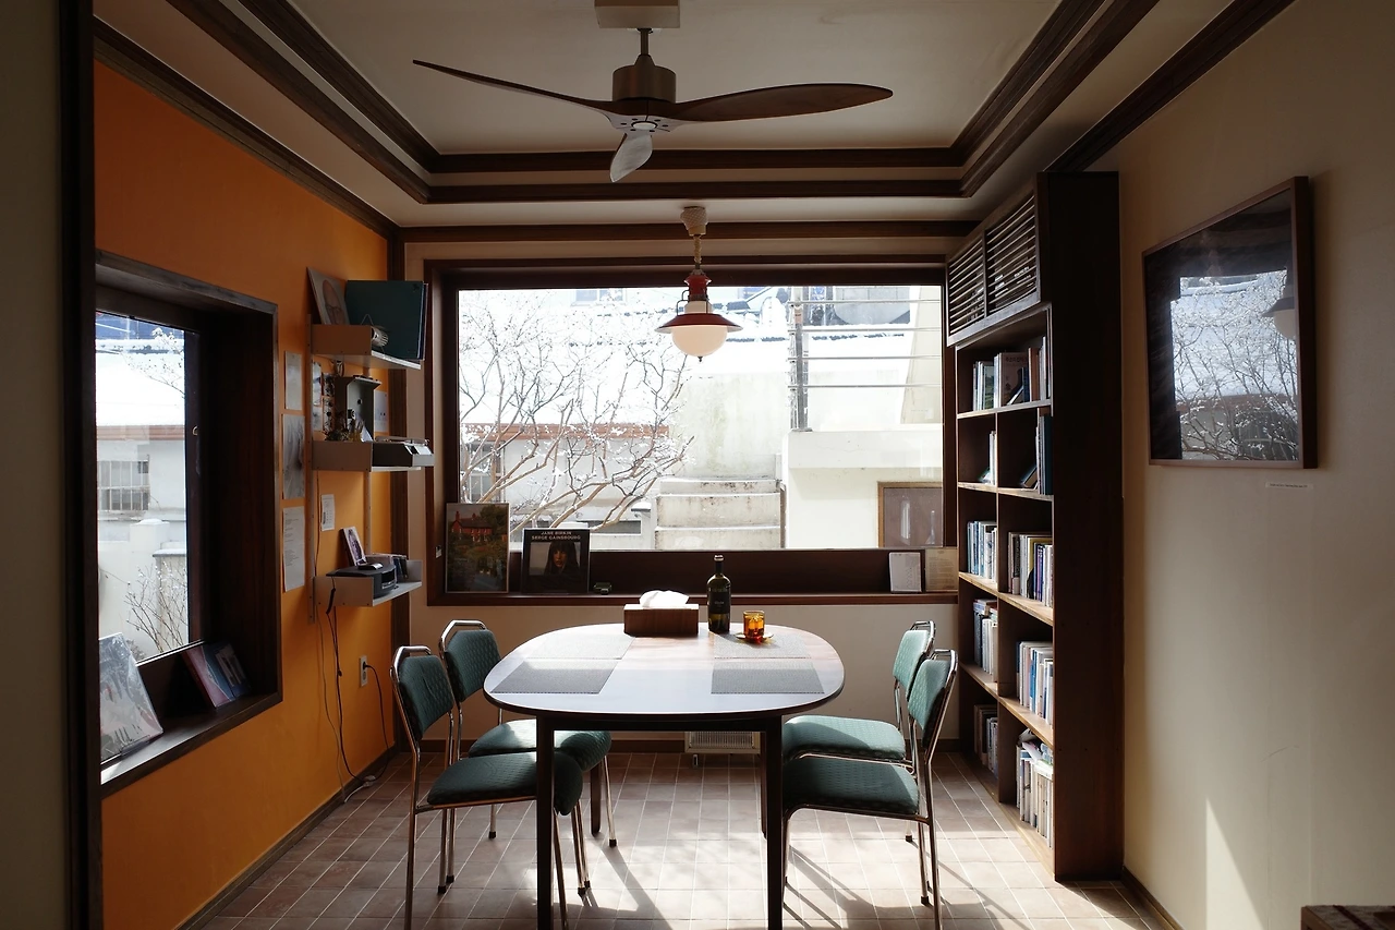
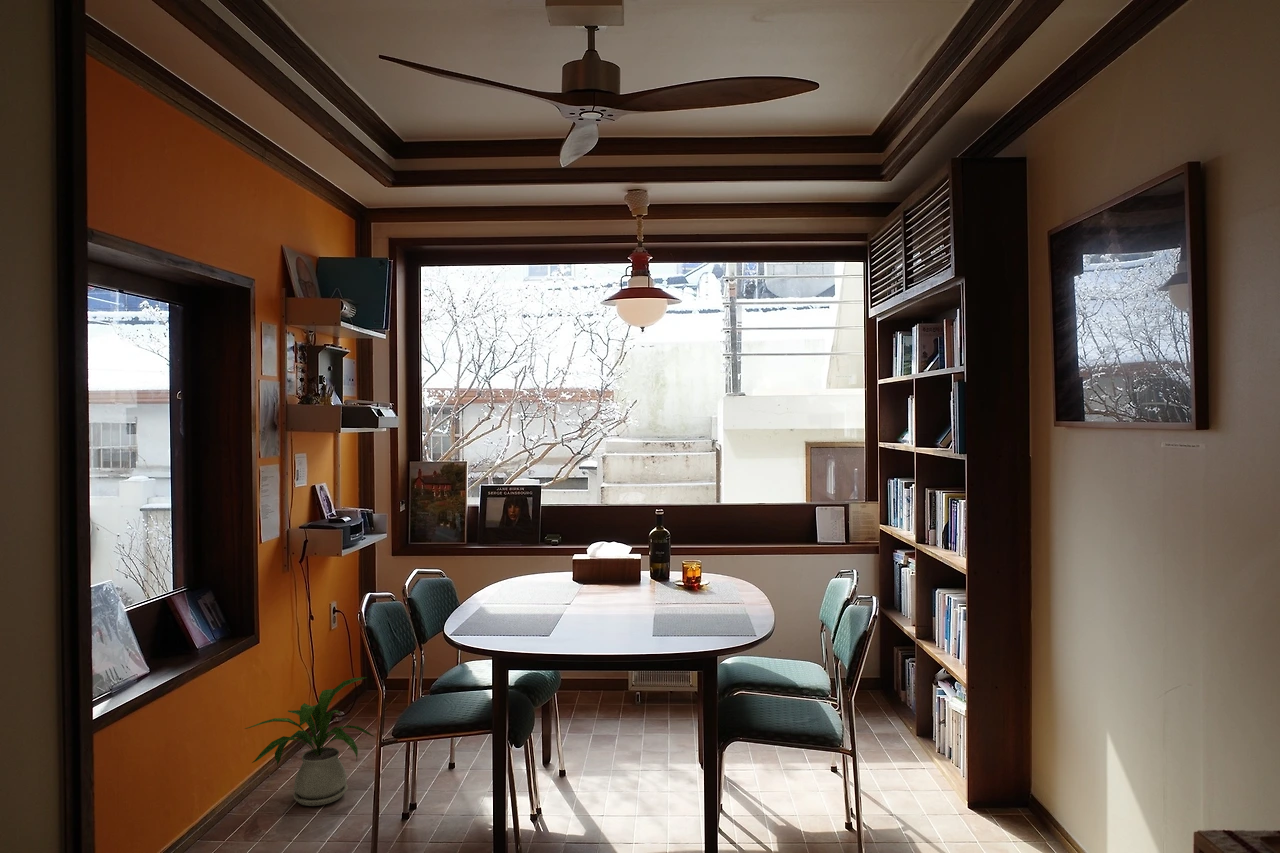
+ house plant (310, 738)
